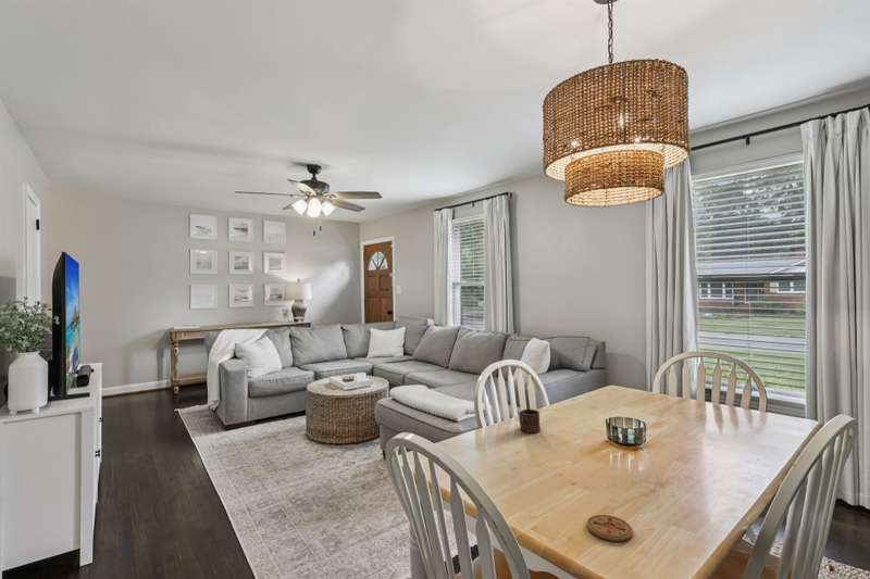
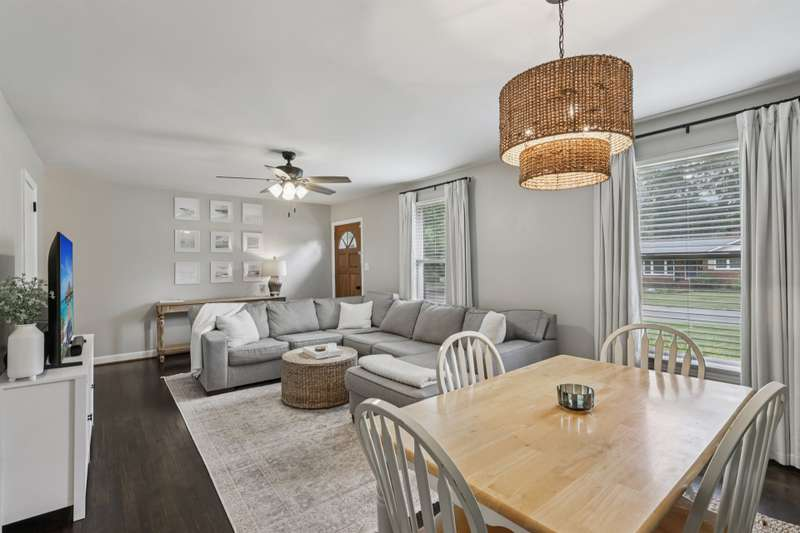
- coaster (609, 527)
- mug (527, 419)
